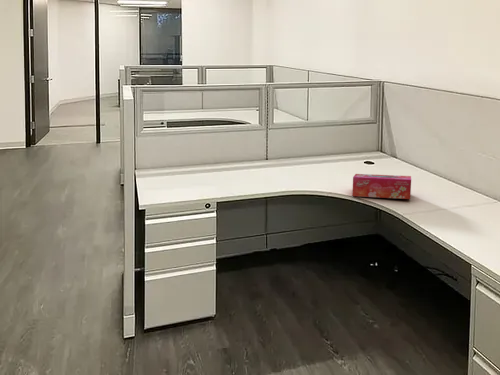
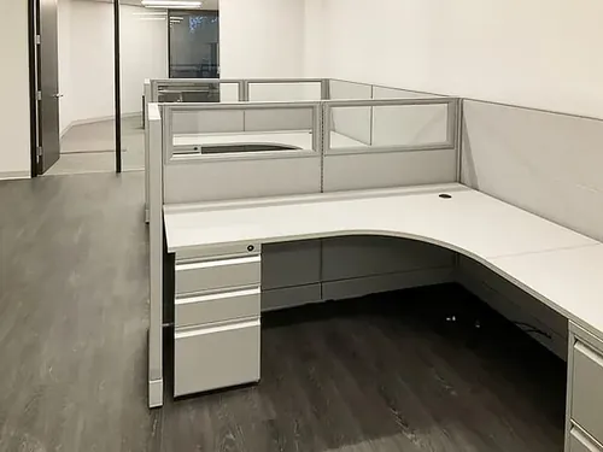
- tissue box (381, 185)
